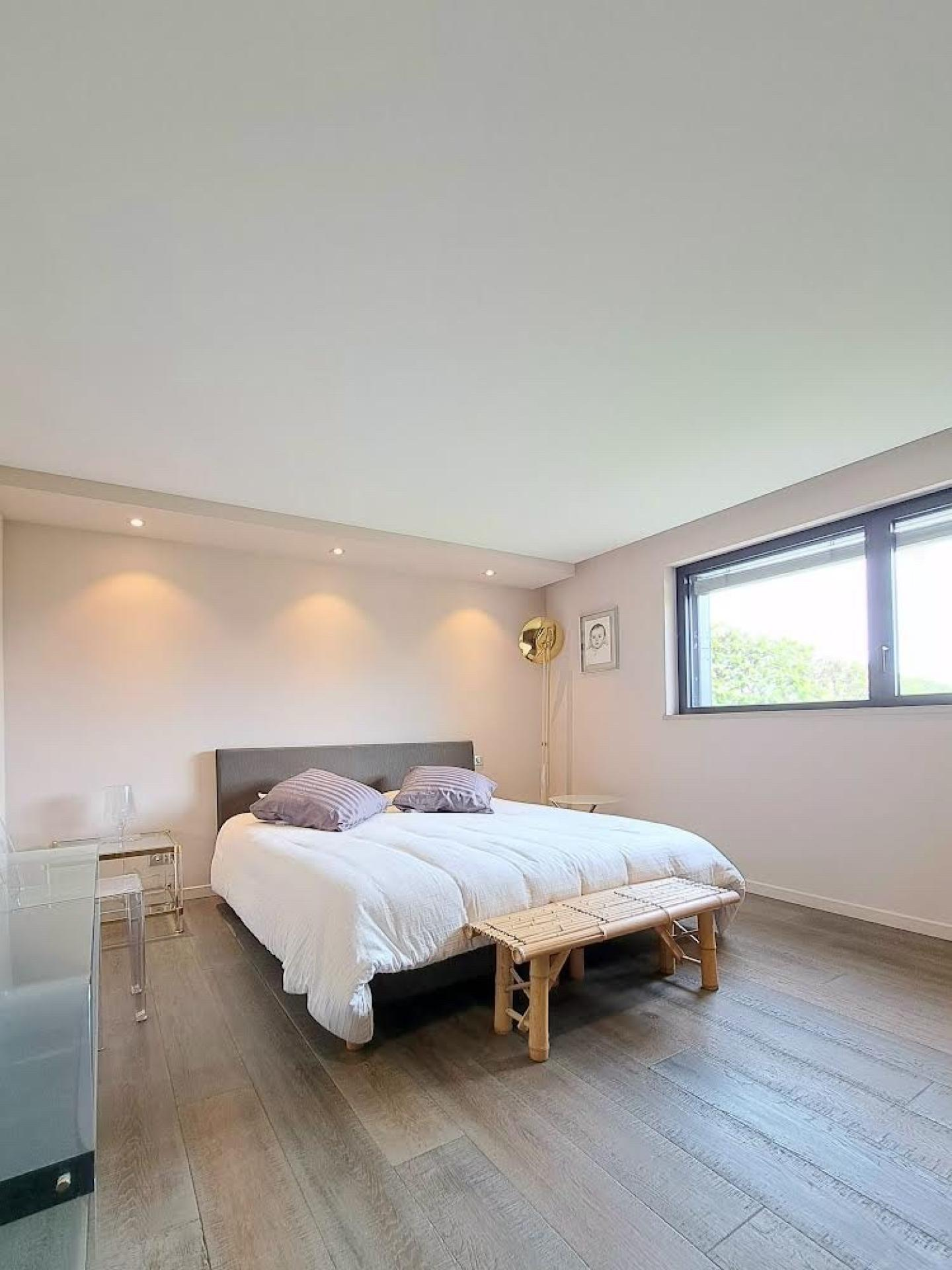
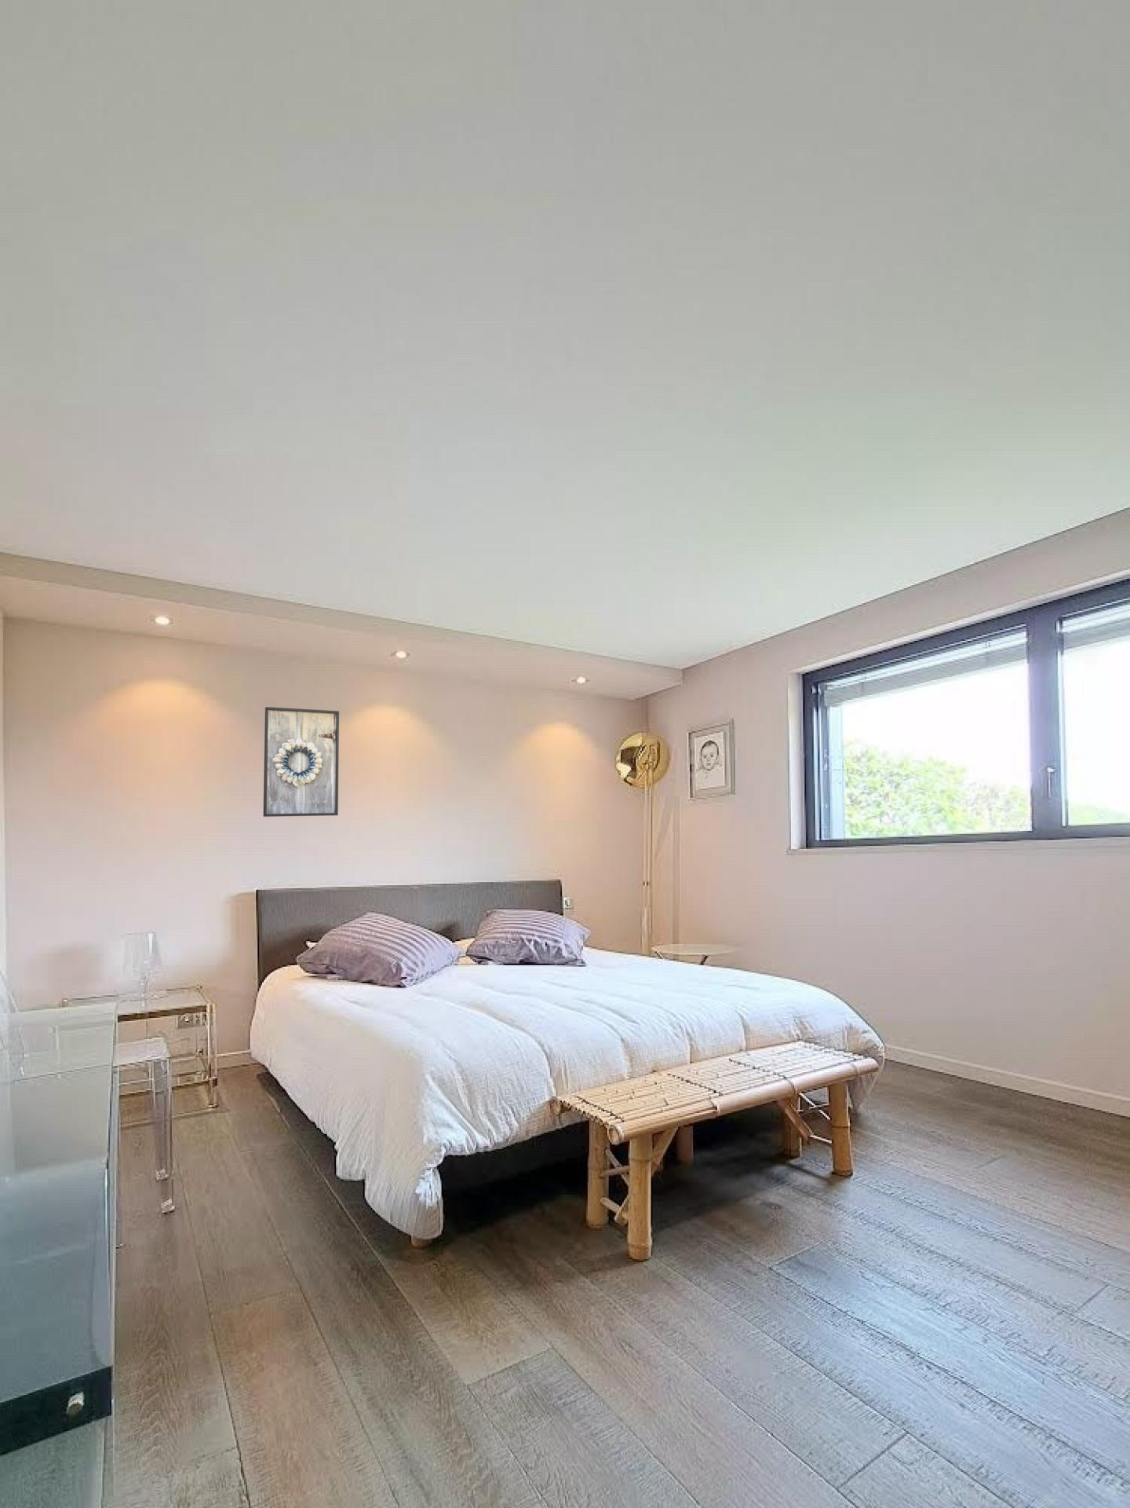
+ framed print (303, 762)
